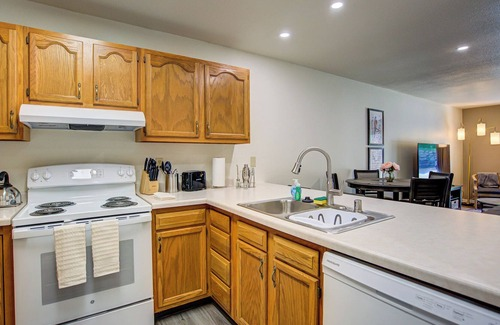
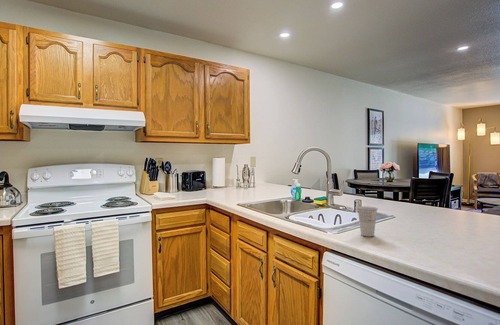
+ cup (367, 221)
